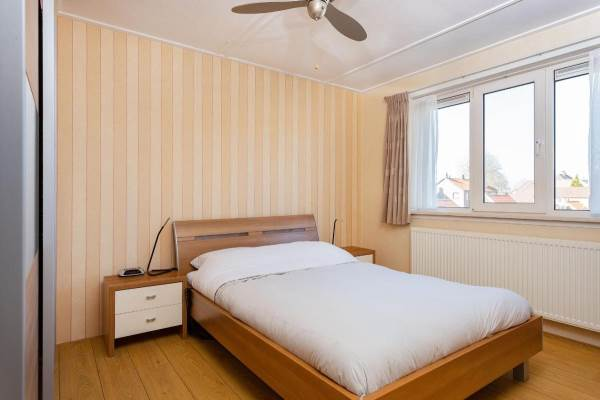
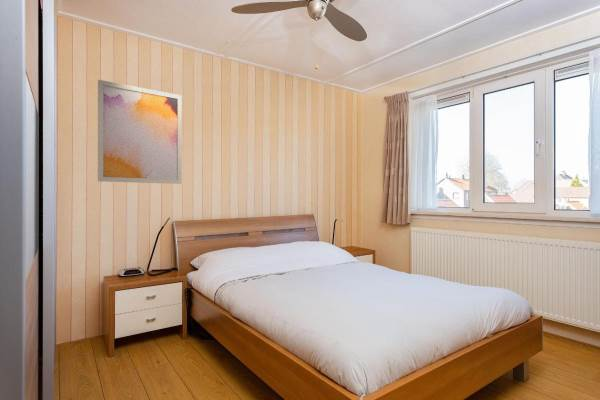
+ wall art (142, 135)
